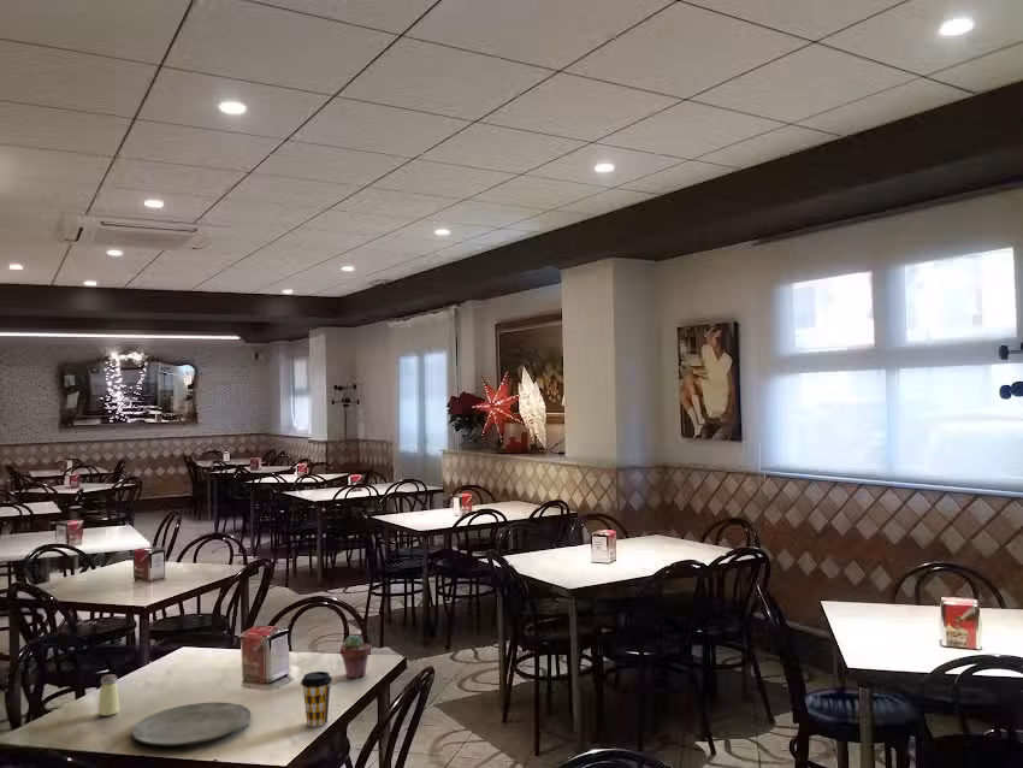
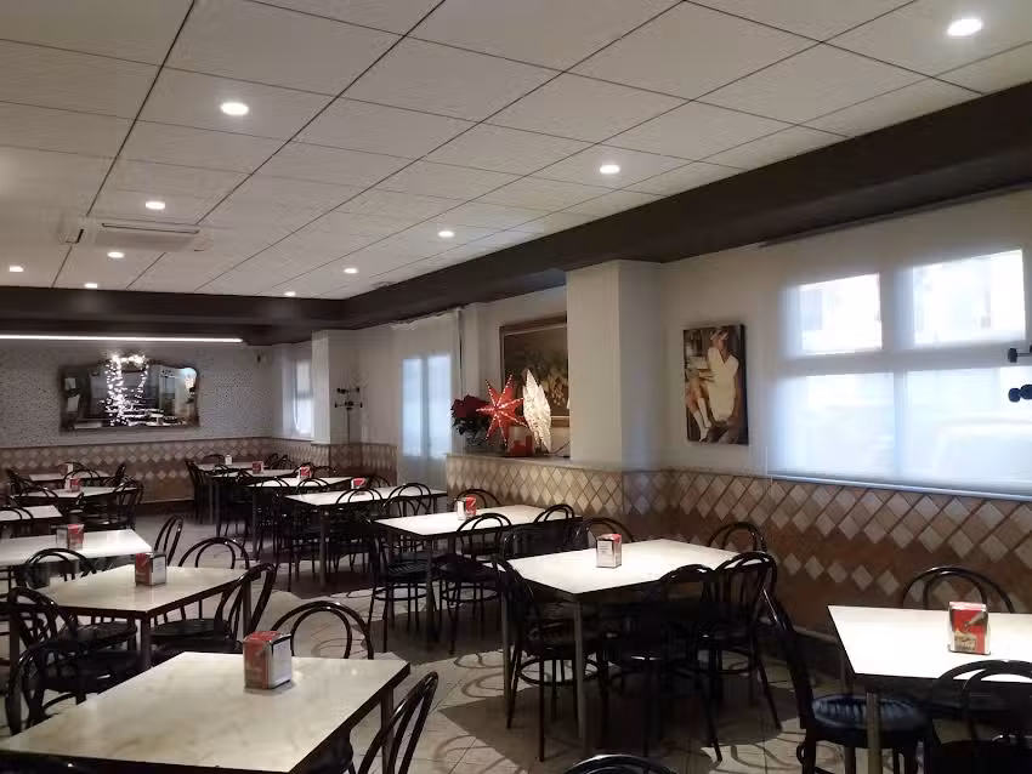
- plate (193, 723)
- saltshaker (108, 693)
- coffee cup (317, 698)
- potted succulent (355, 654)
